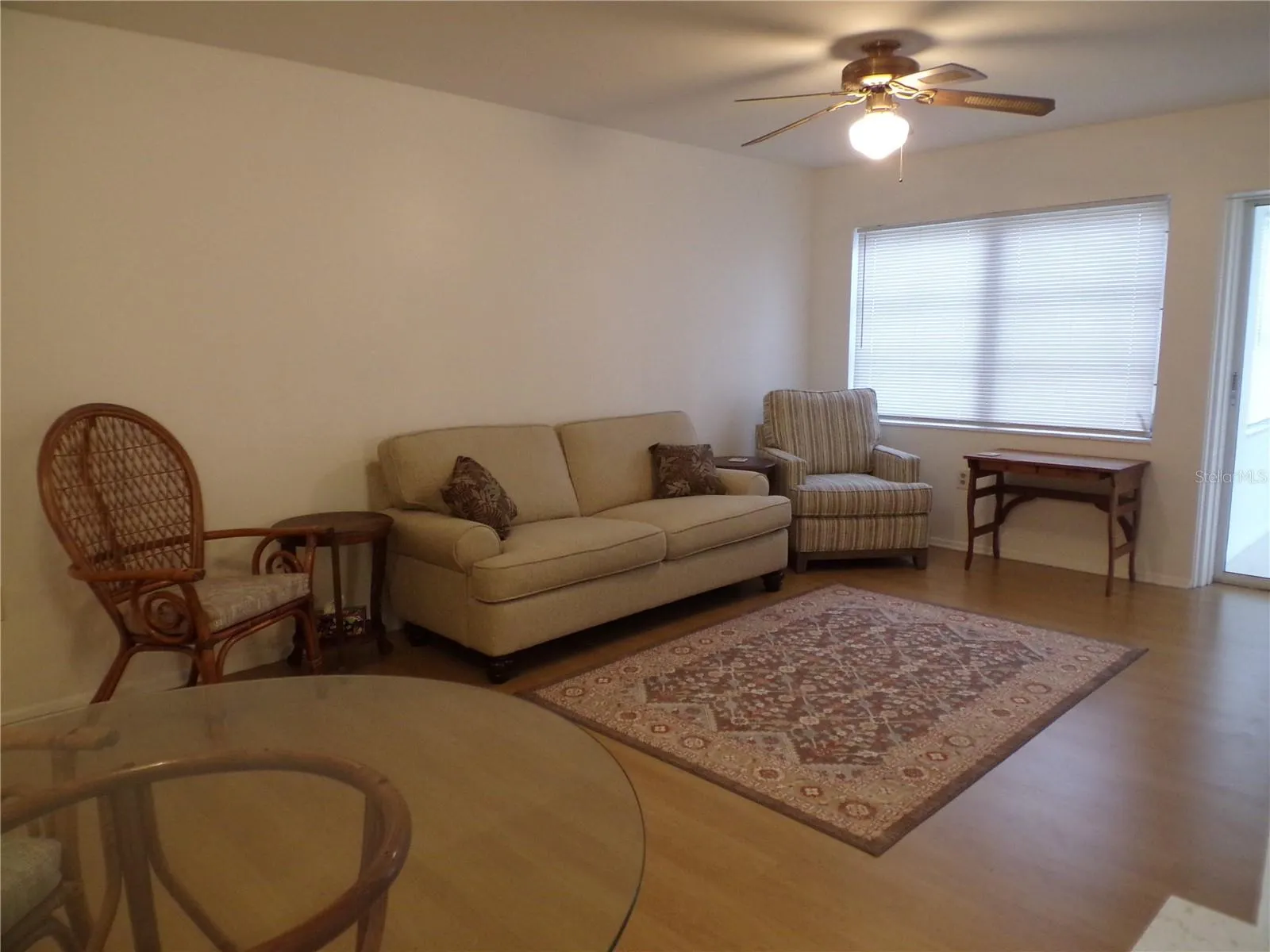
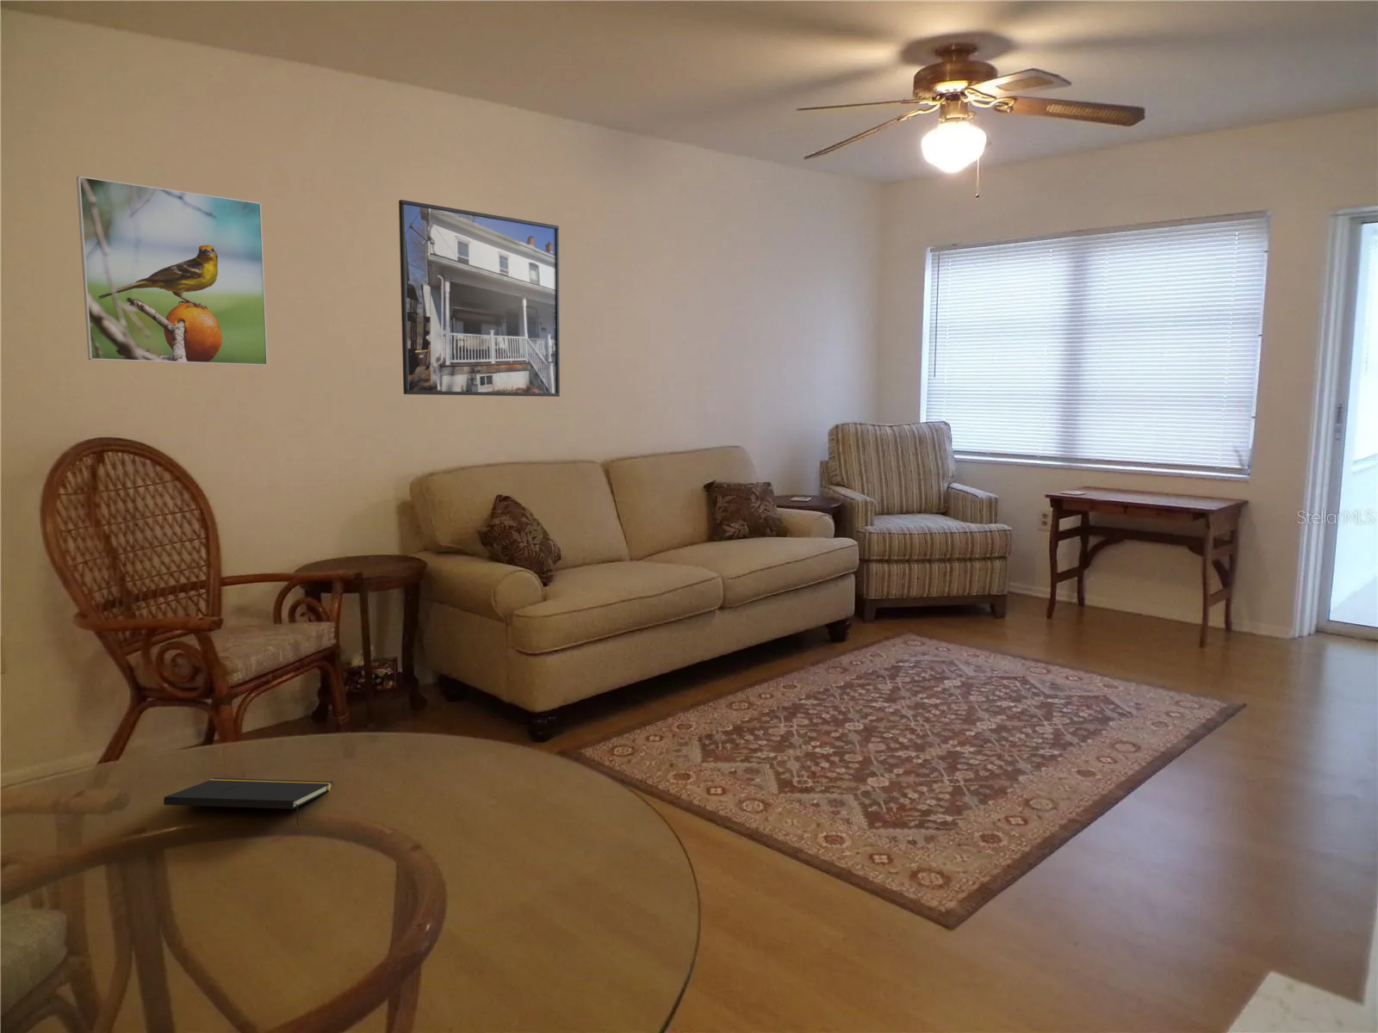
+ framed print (178, 277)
+ notepad (252, 792)
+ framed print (485, 306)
